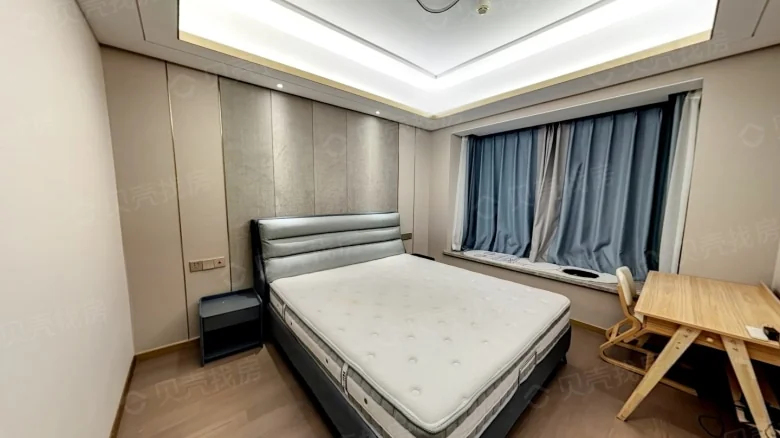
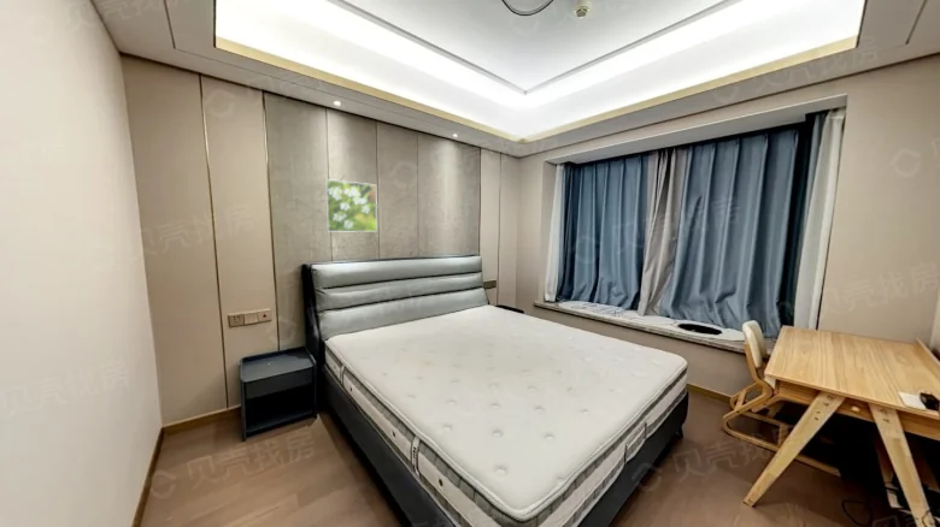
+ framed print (352, 207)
